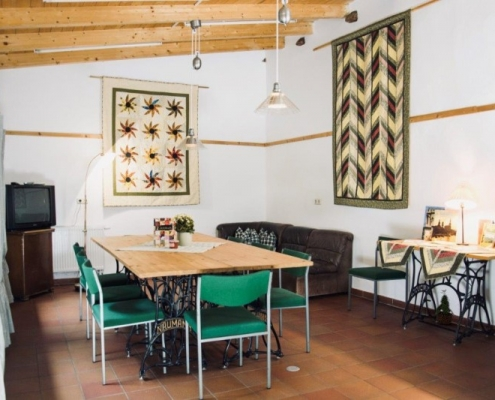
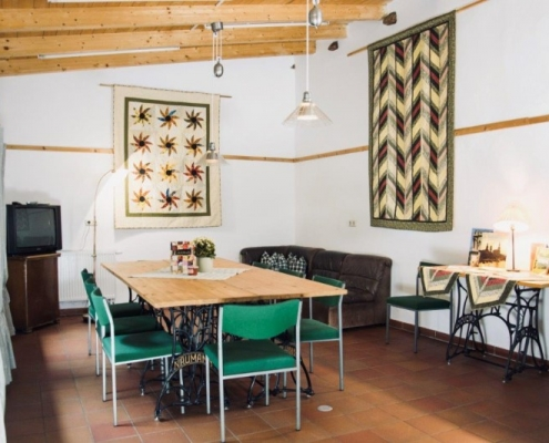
- potted plant (444, 306)
